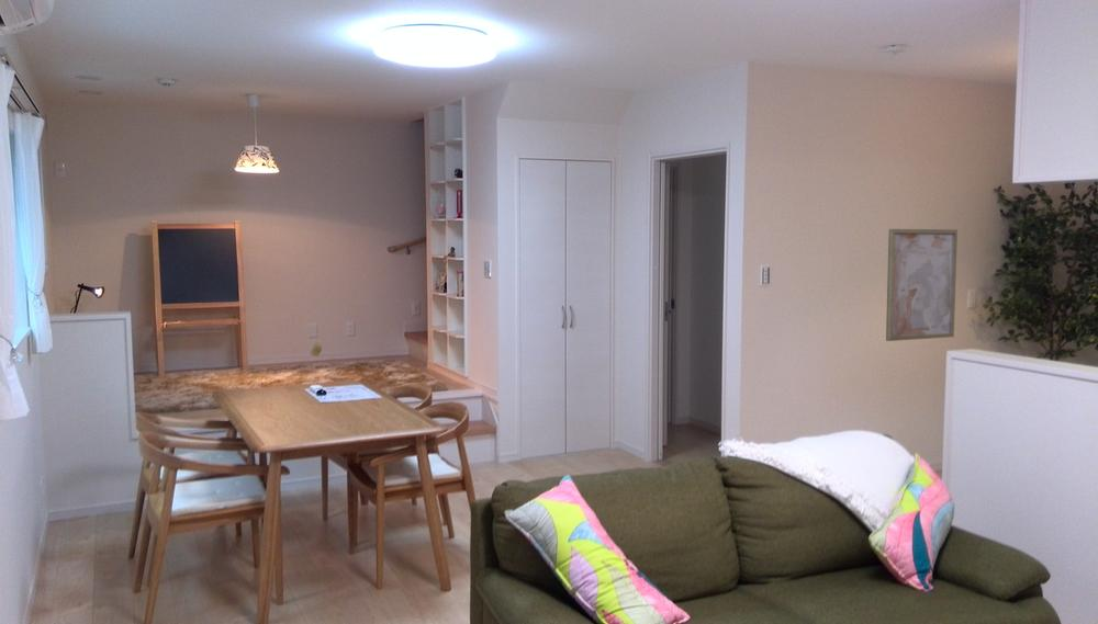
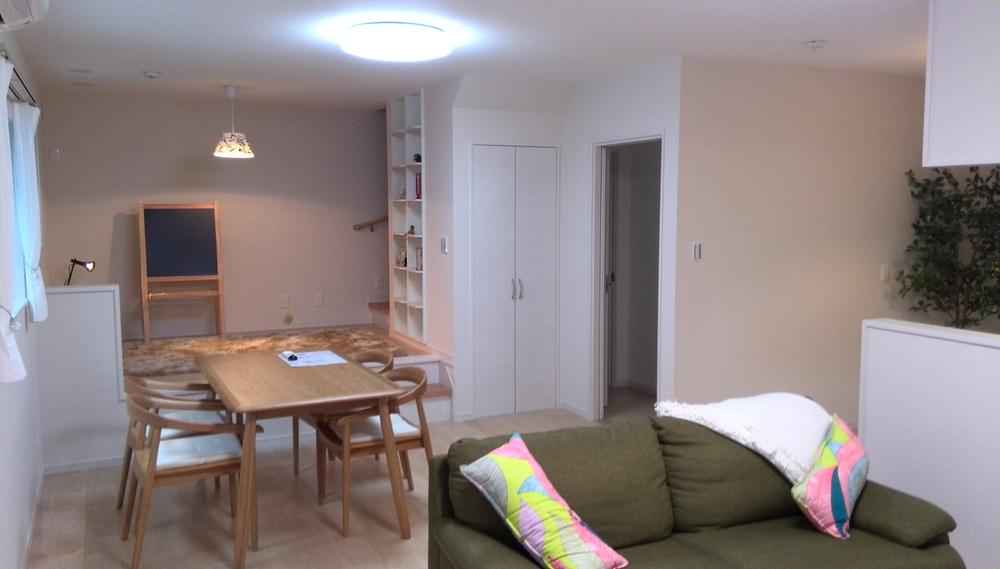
- wall art (922, 284)
